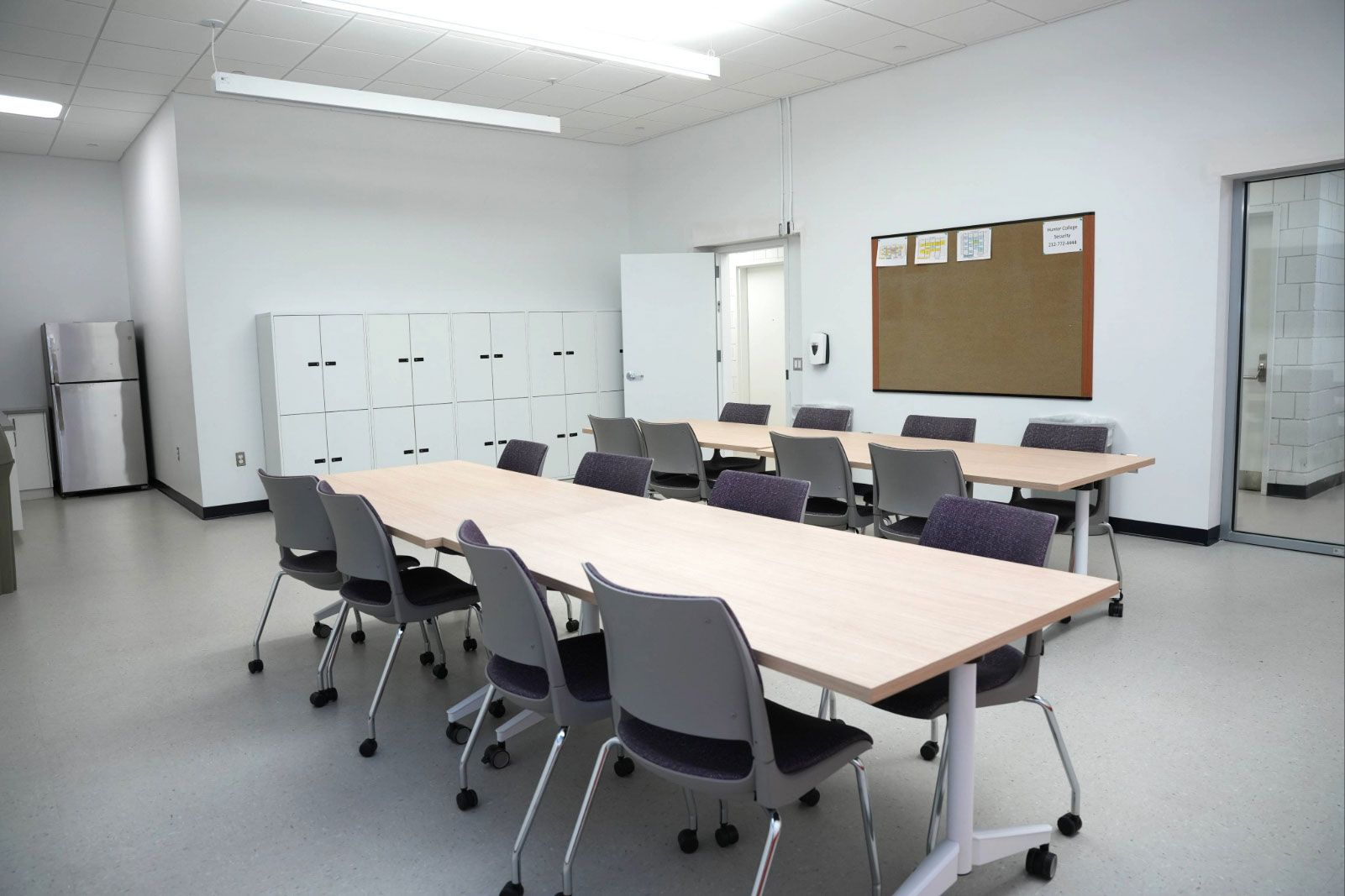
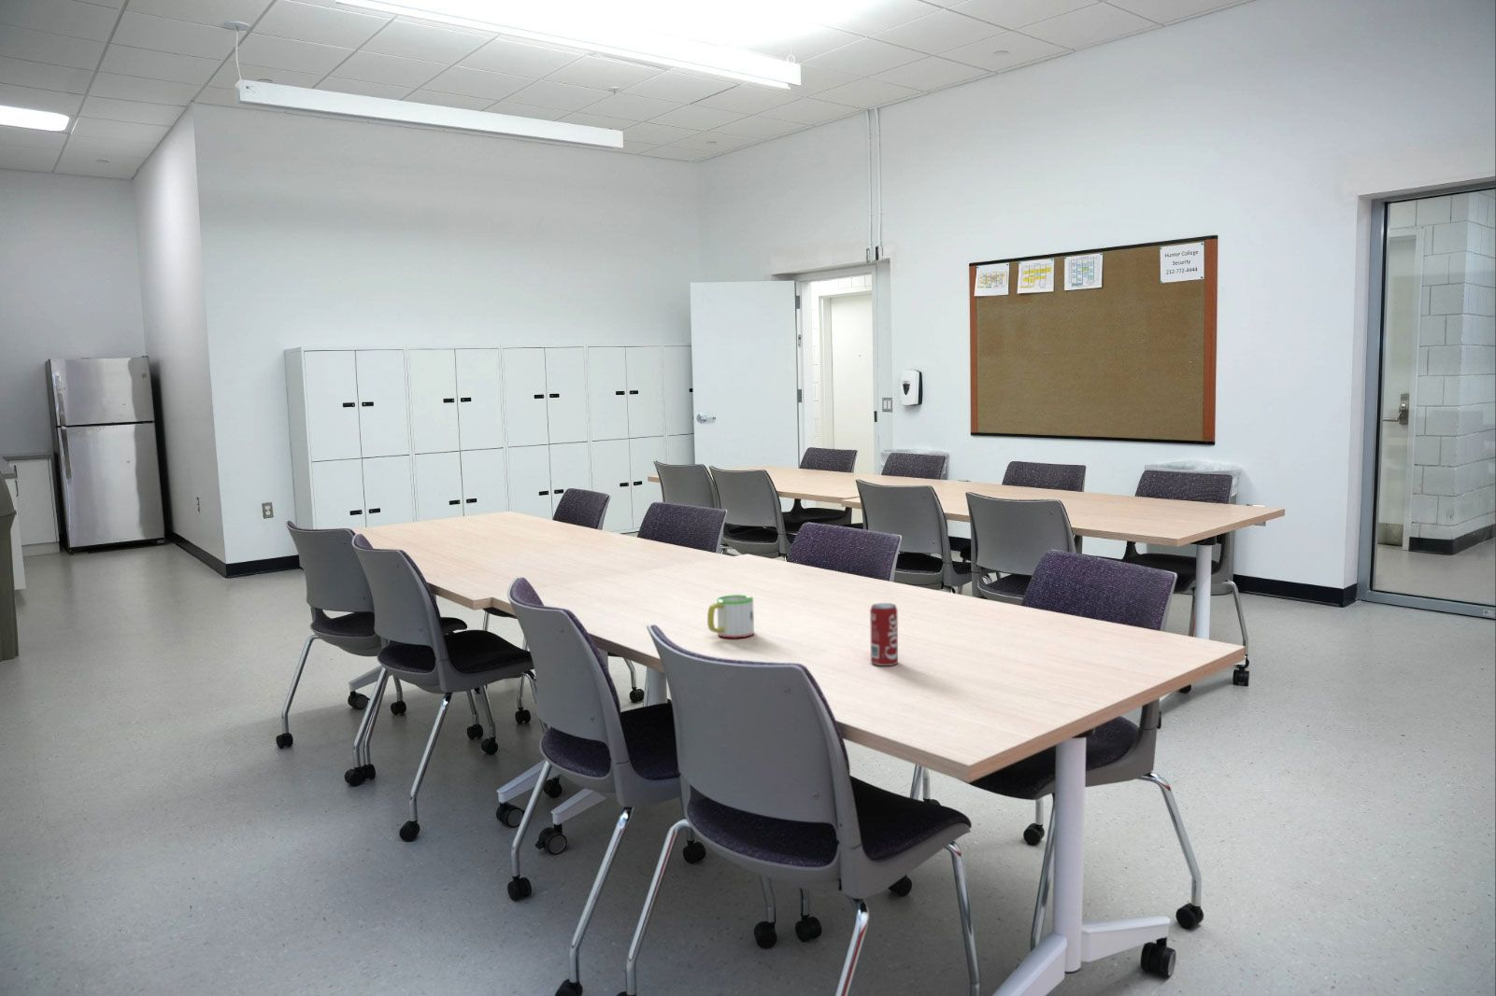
+ beverage can (884, 634)
+ mug (729, 617)
